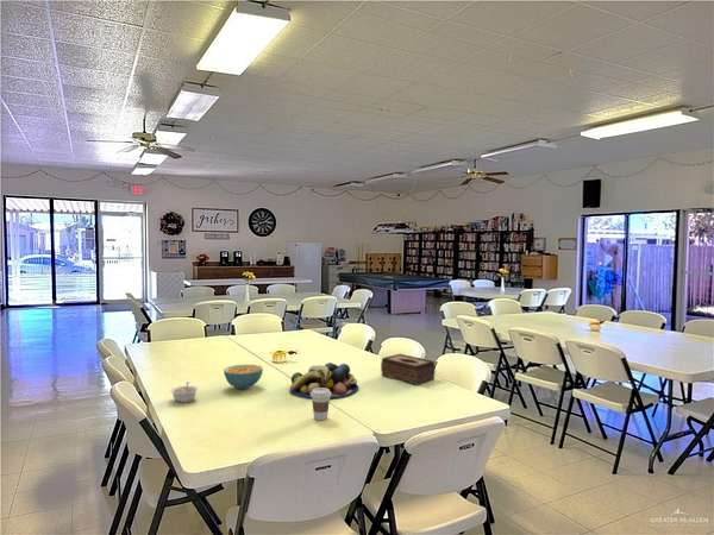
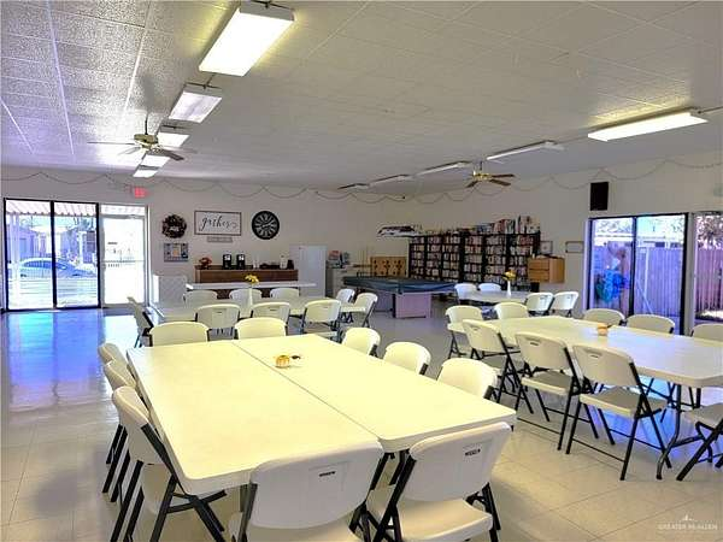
- coffee cup (320, 403)
- tissue box (407, 367)
- fruit bowl (324, 376)
- legume (183, 392)
- cereal bowl (243, 378)
